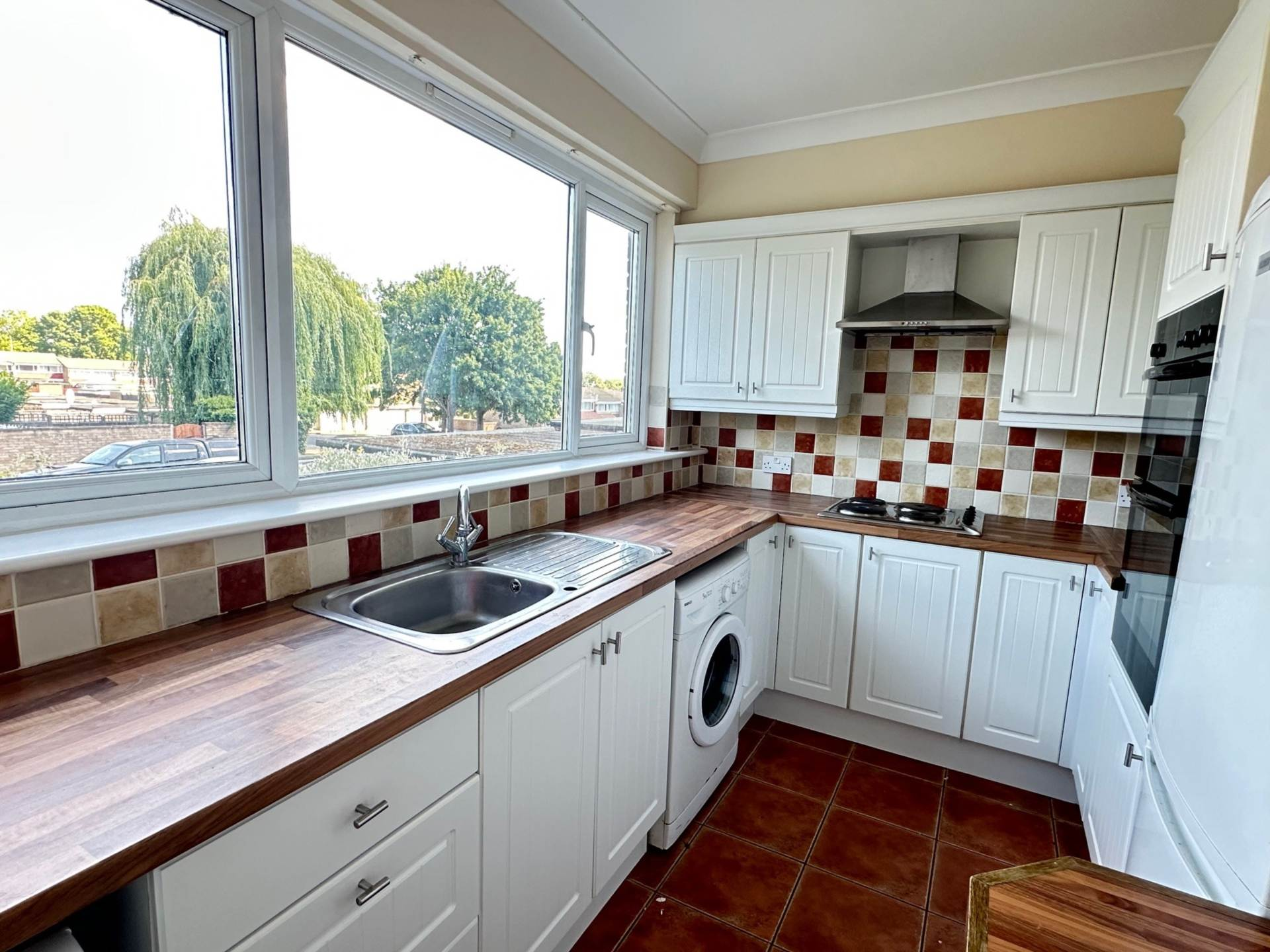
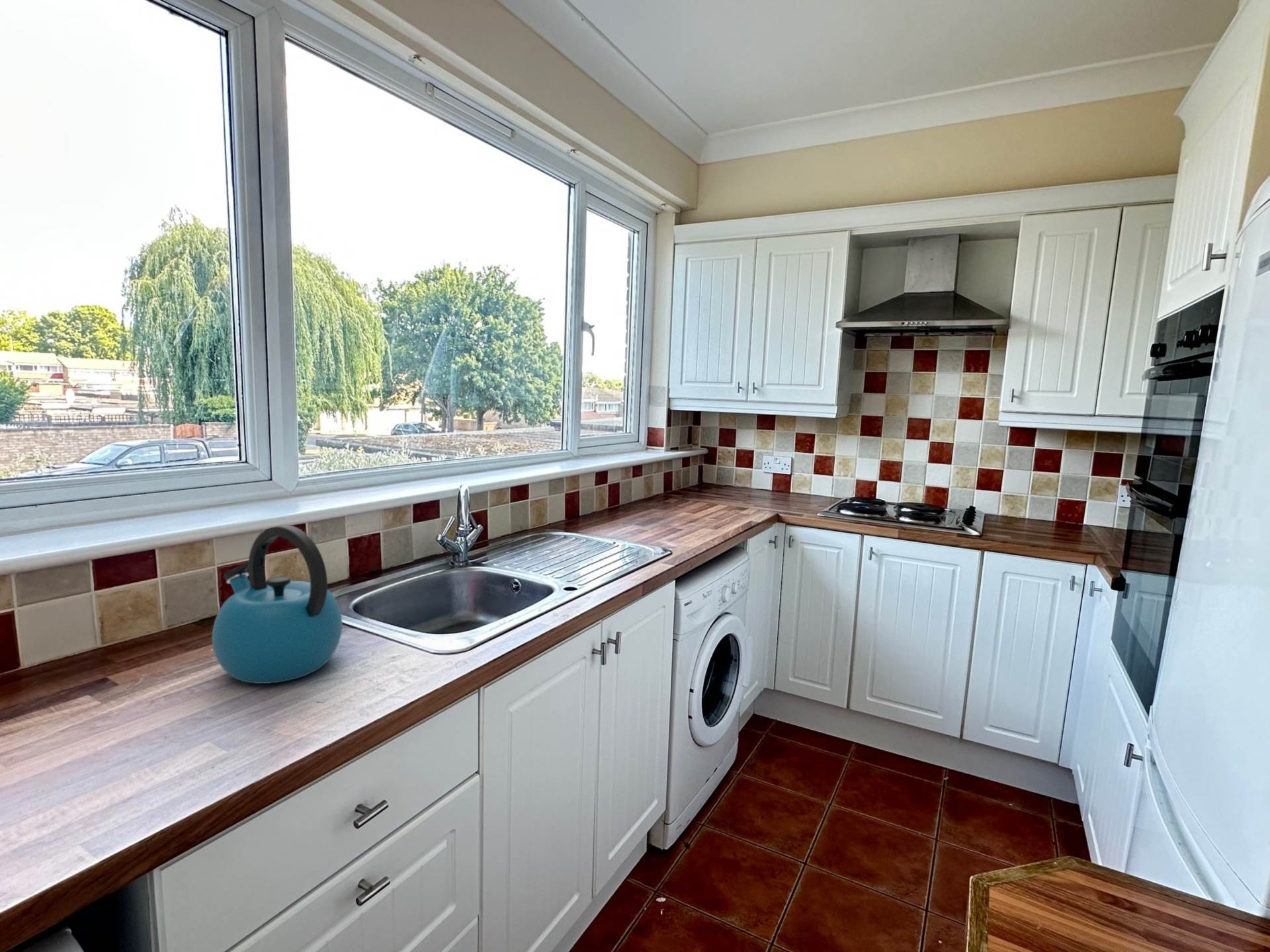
+ kettle (275, 596)
